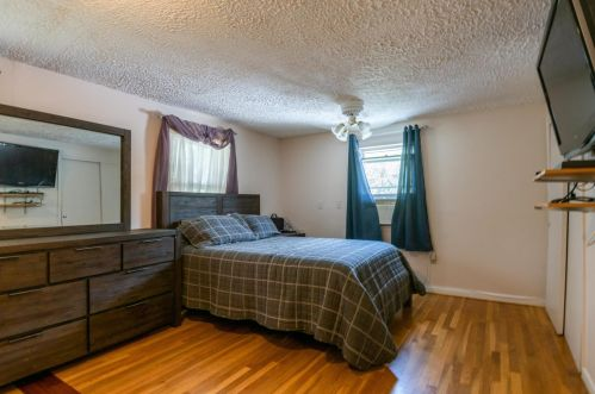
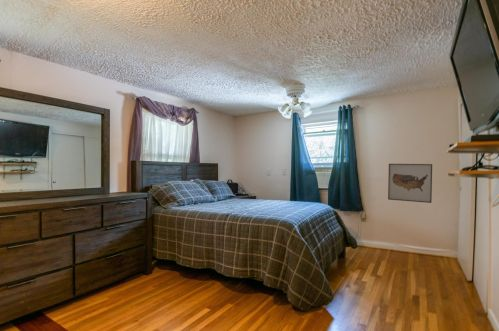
+ wall art (409, 182)
